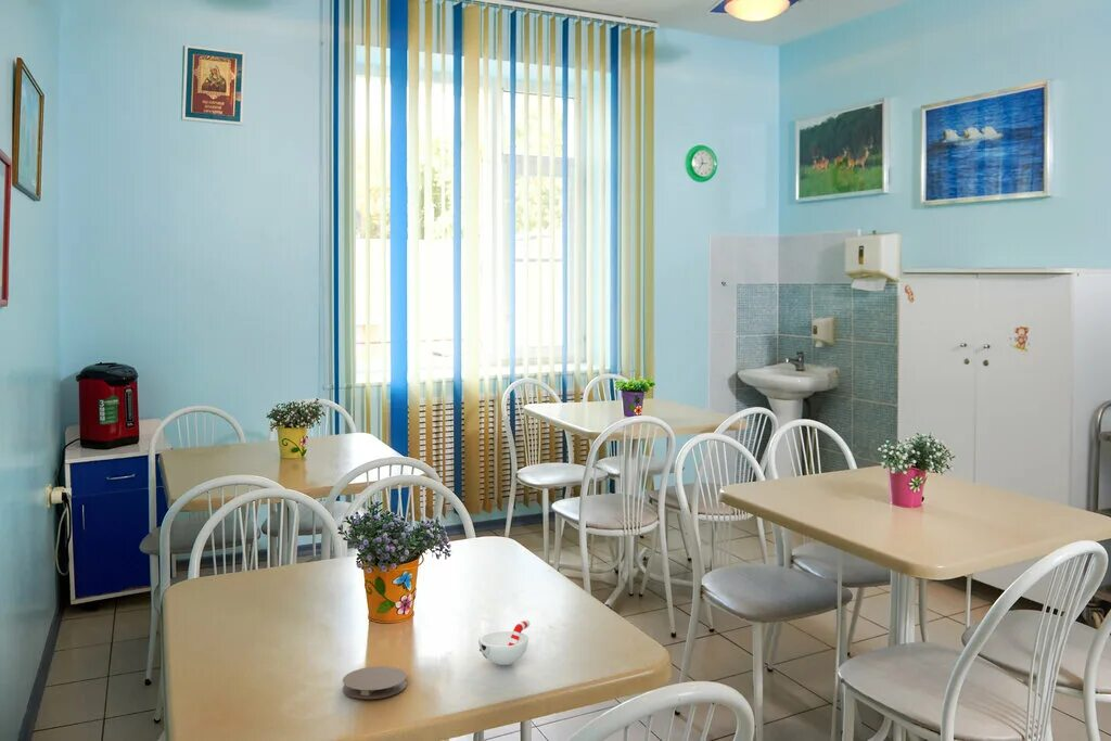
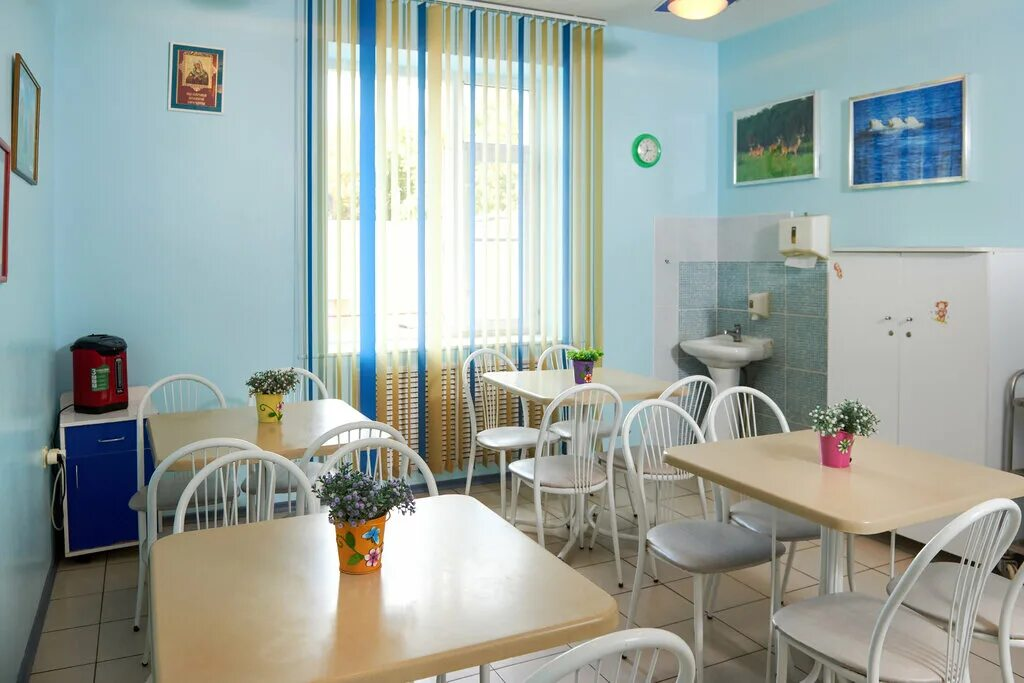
- coaster (374, 681)
- cup (507, 644)
